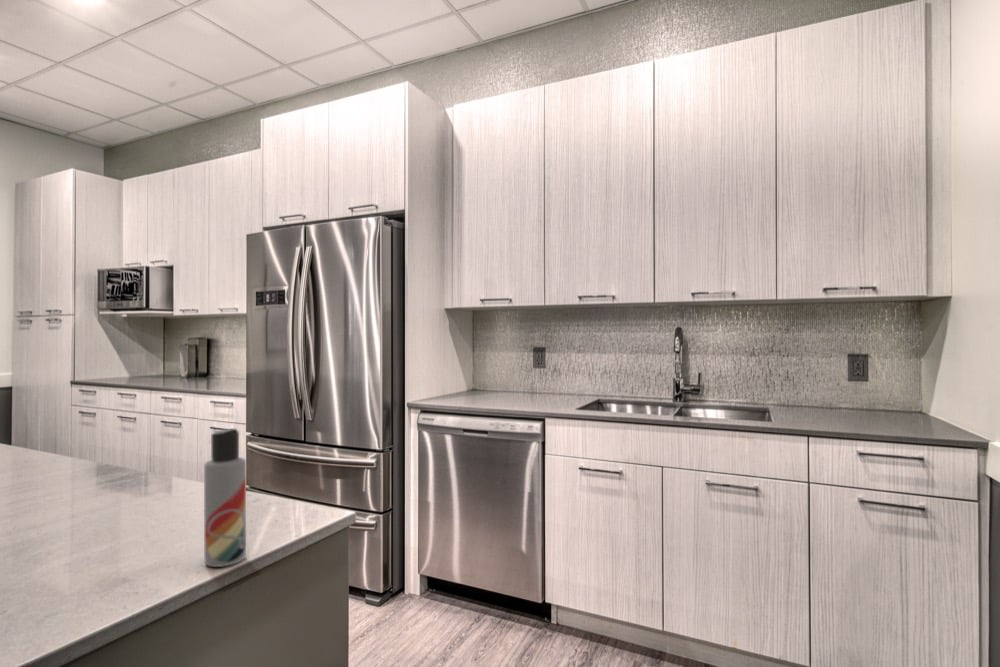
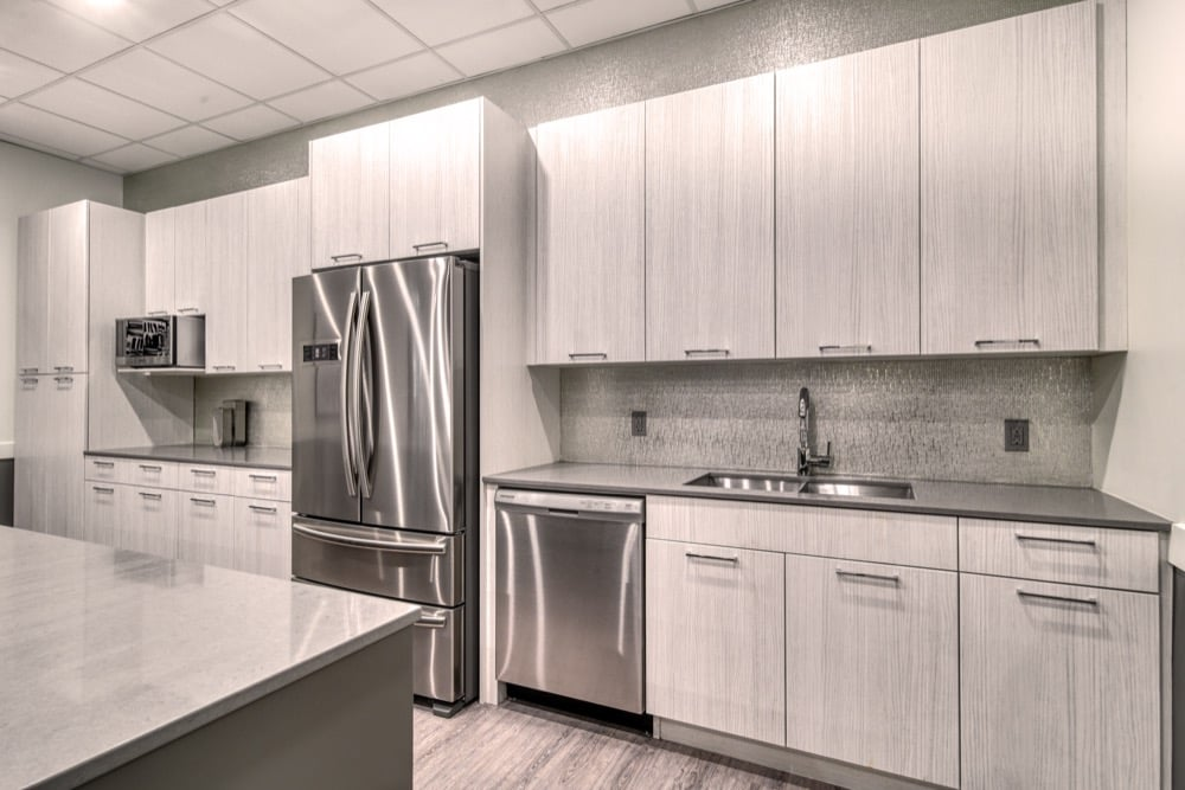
- lotion bottle (225, 494)
